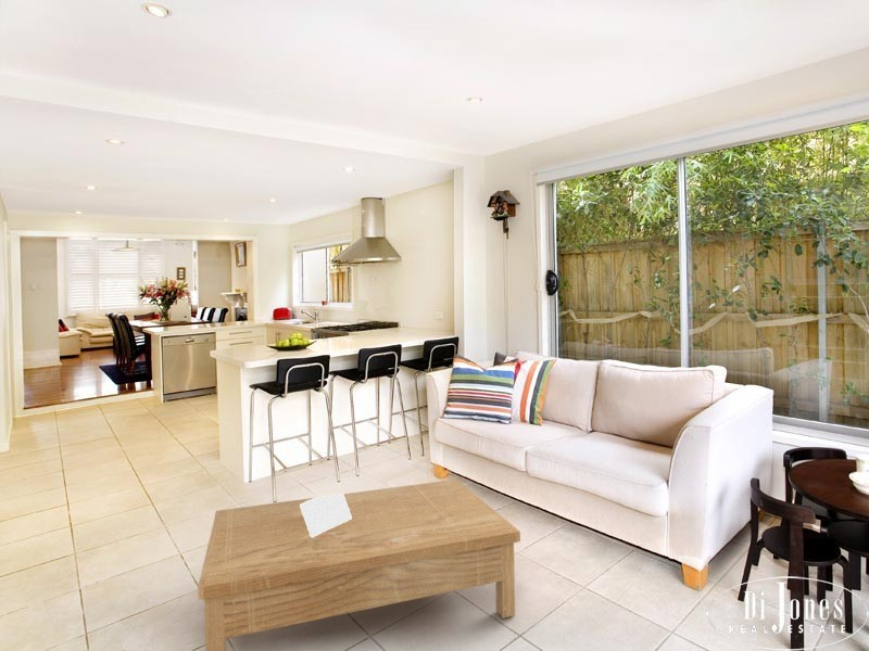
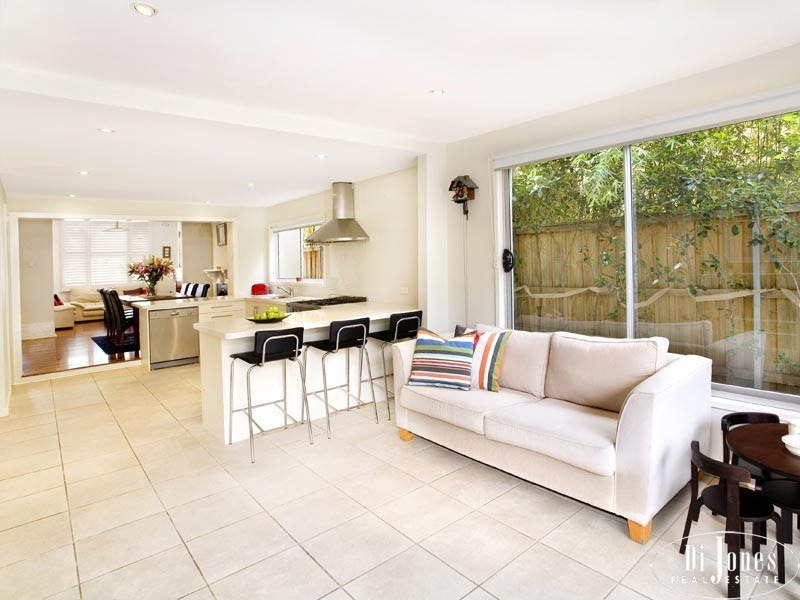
- coffee table (358, 560)
